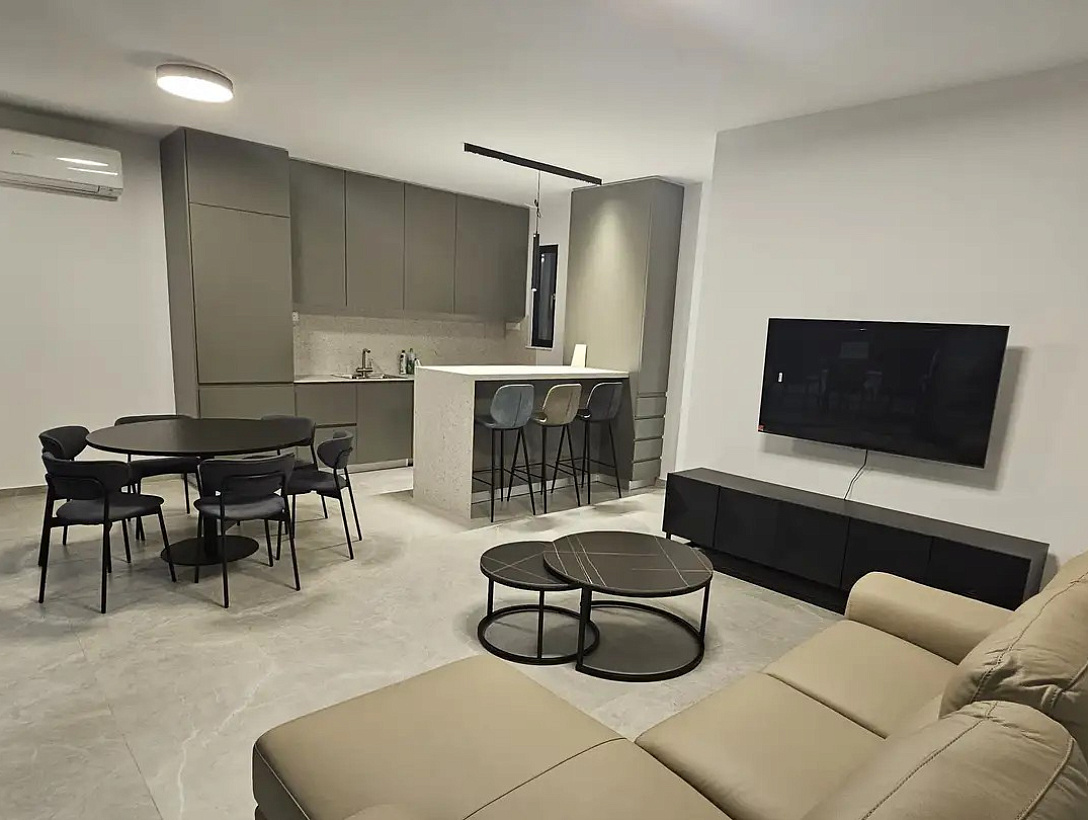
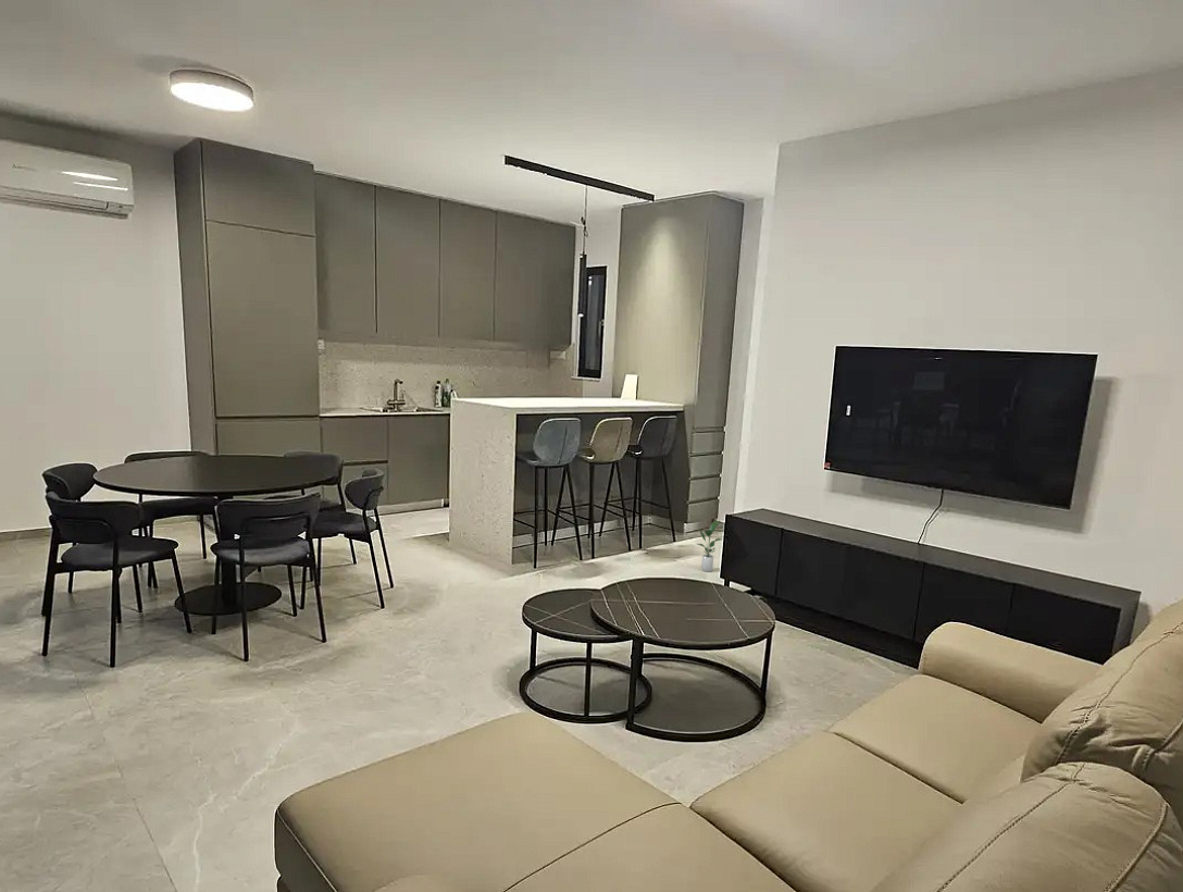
+ potted plant (707, 546)
